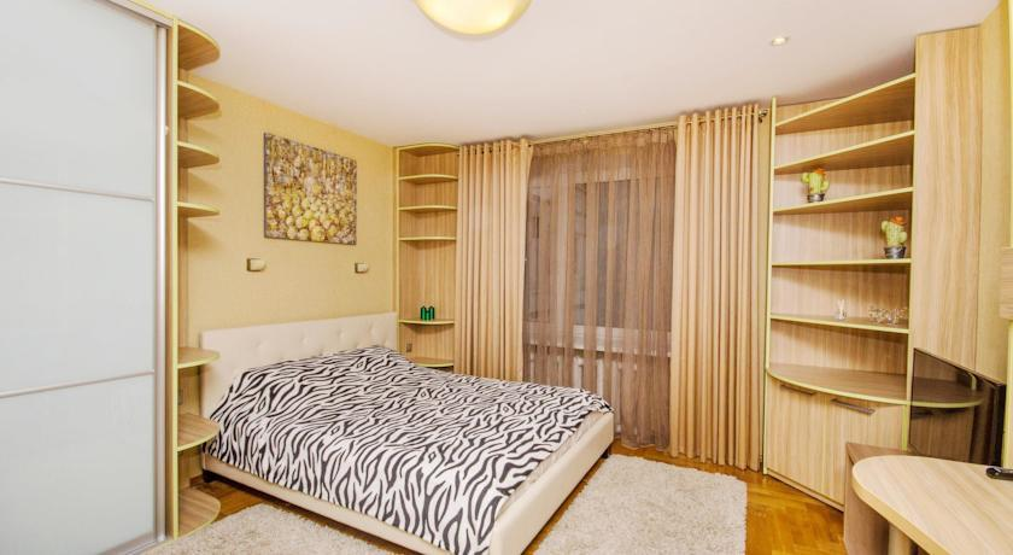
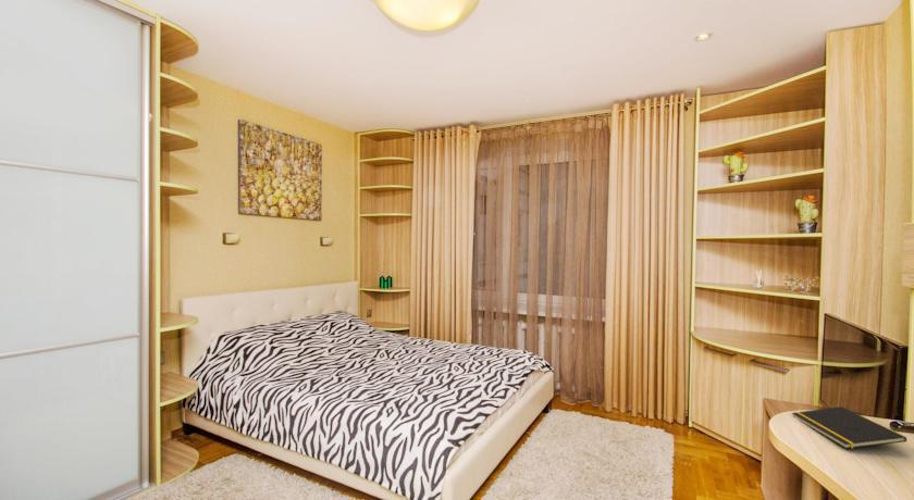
+ notepad (843, 425)
